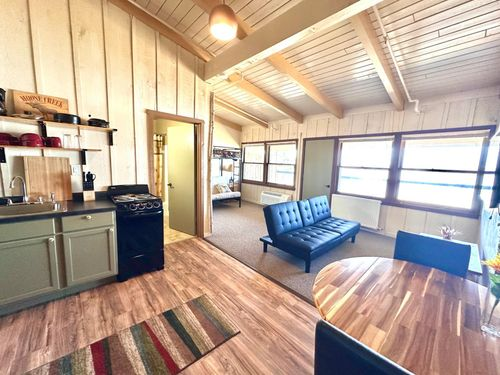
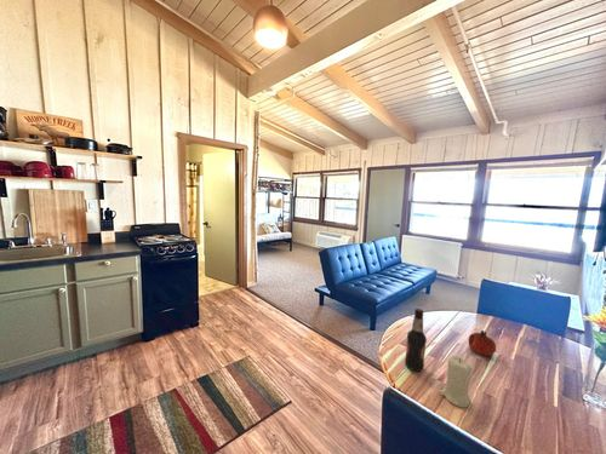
+ bottle (416, 338)
+ fruit (481, 340)
+ candle (457, 378)
